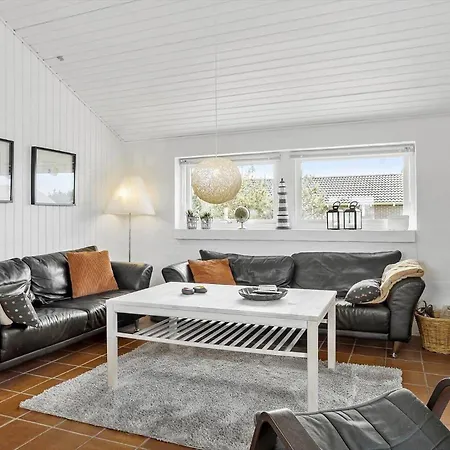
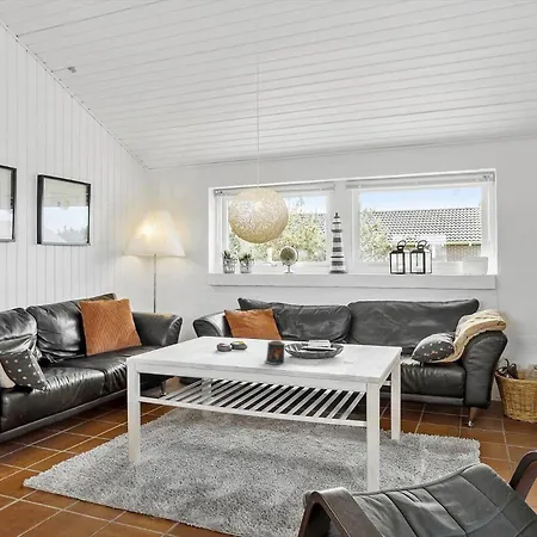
+ candle (274, 351)
